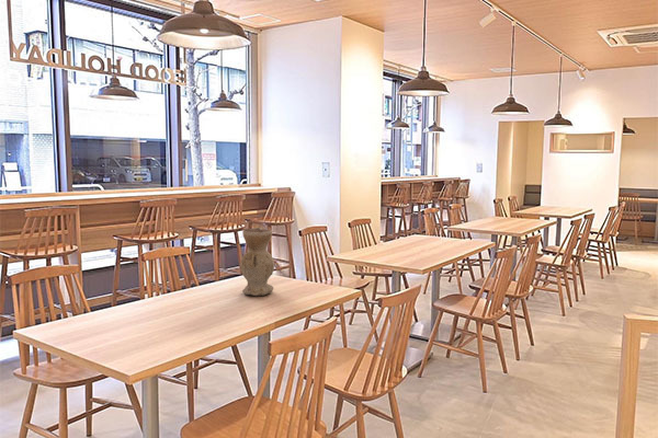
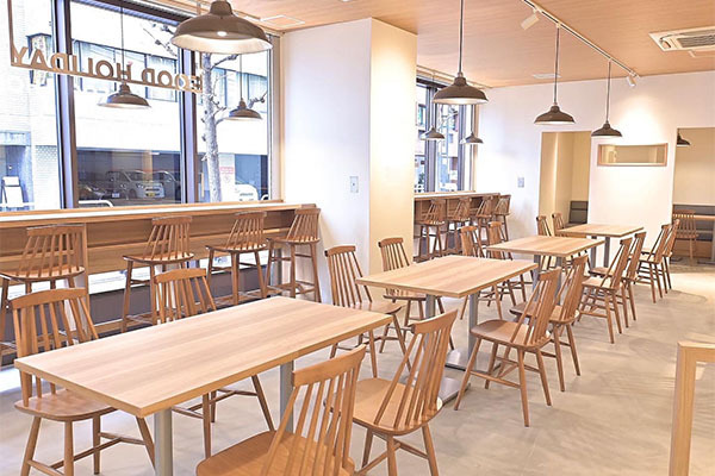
- vase (254, 262)
